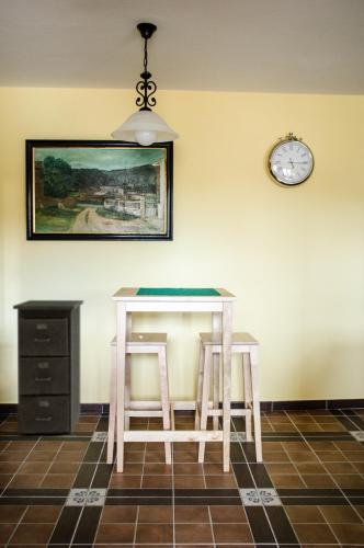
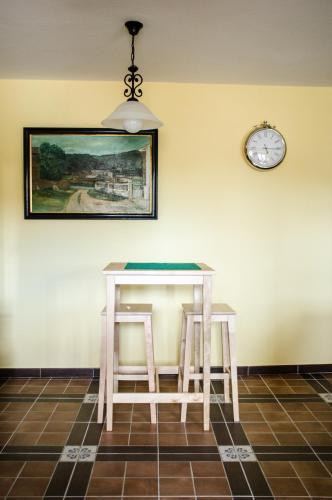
- filing cabinet (49, 365)
